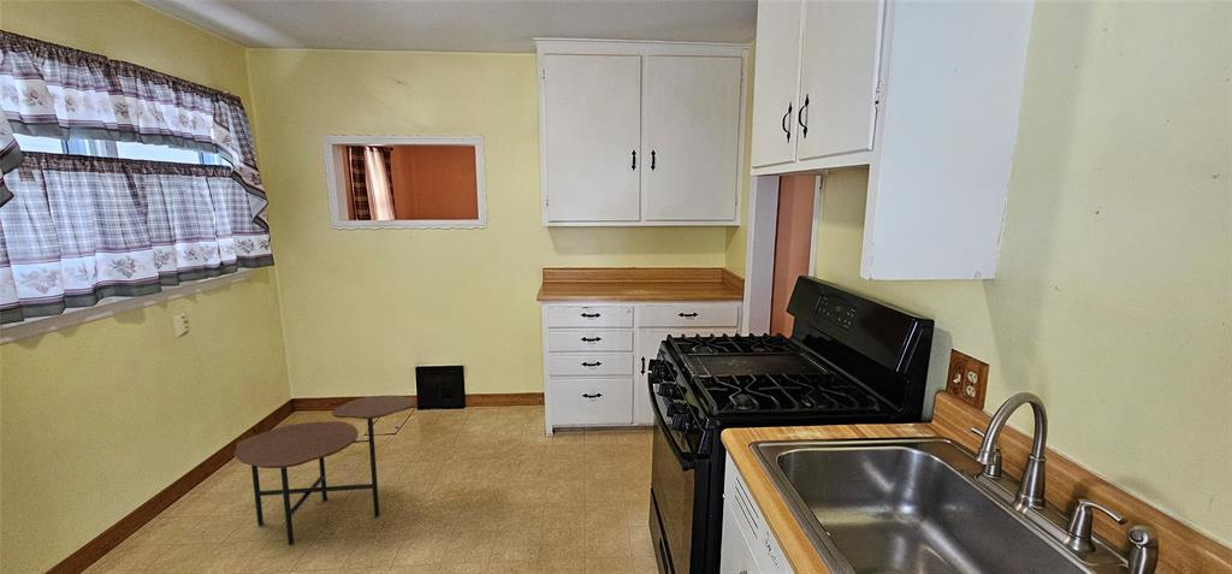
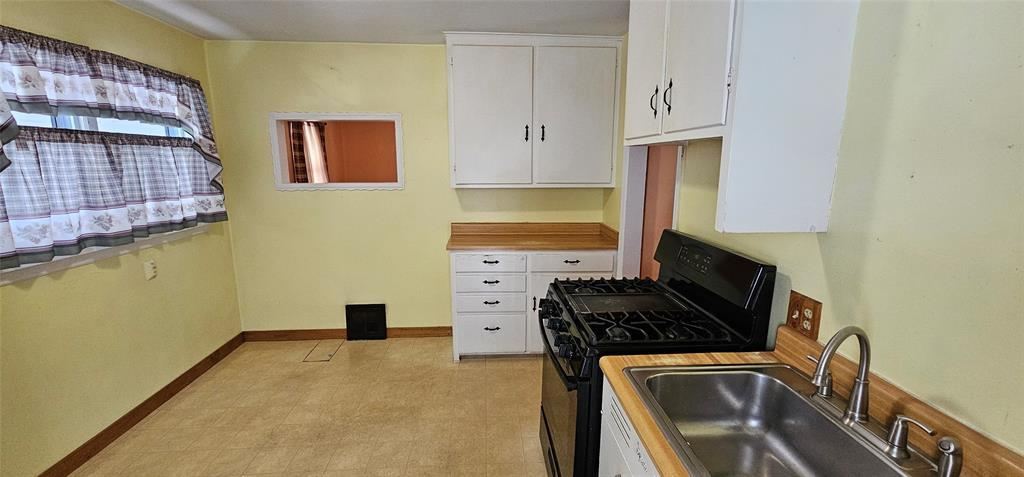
- table (324, 464)
